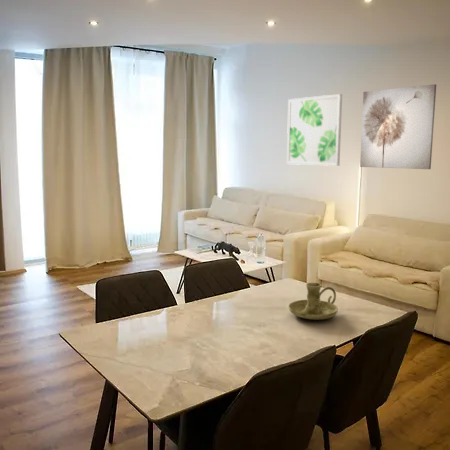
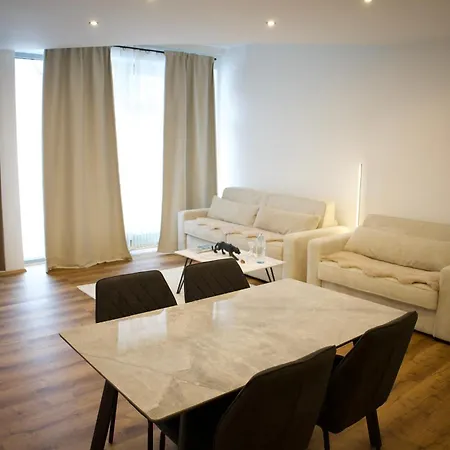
- wall art (395, 128)
- wall art (312, 131)
- candle holder (317, 298)
